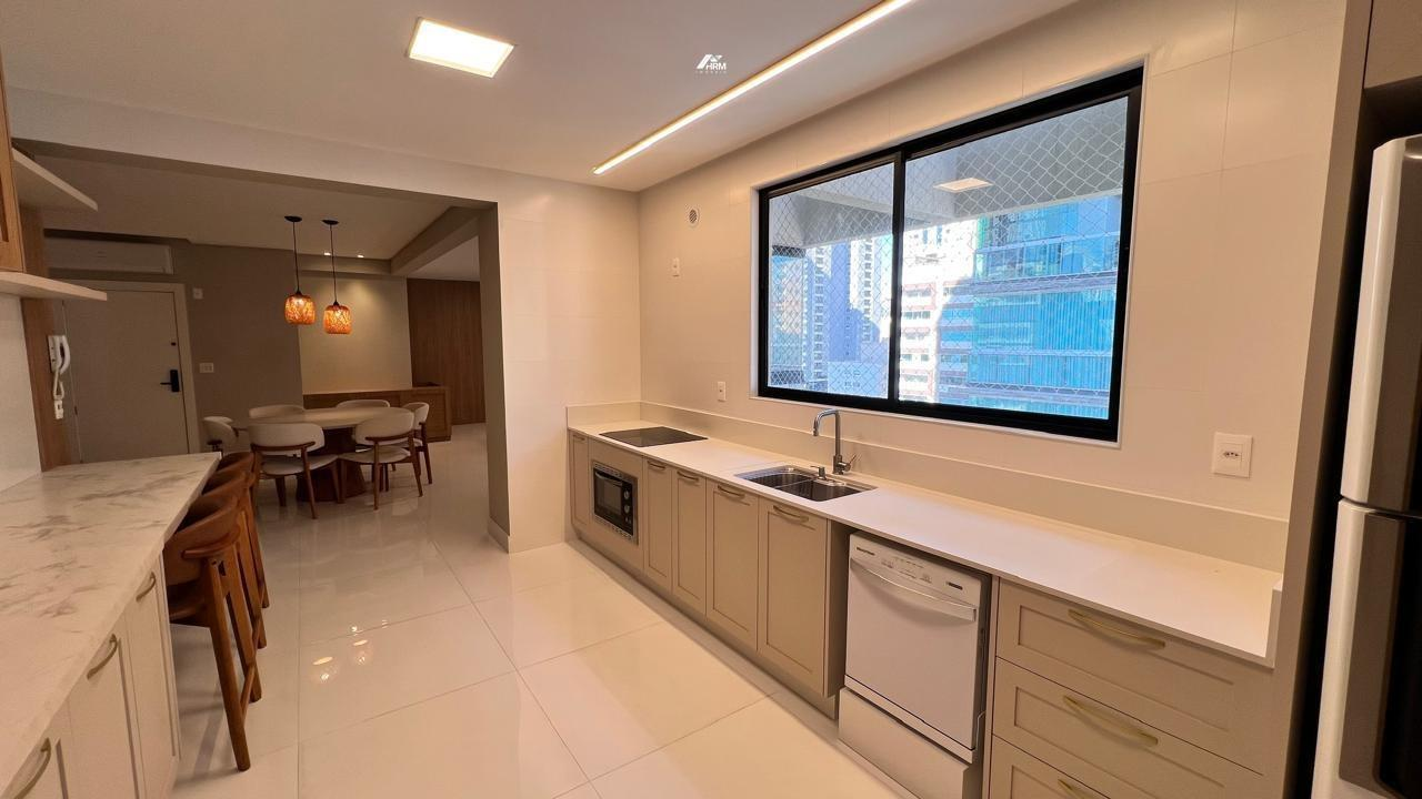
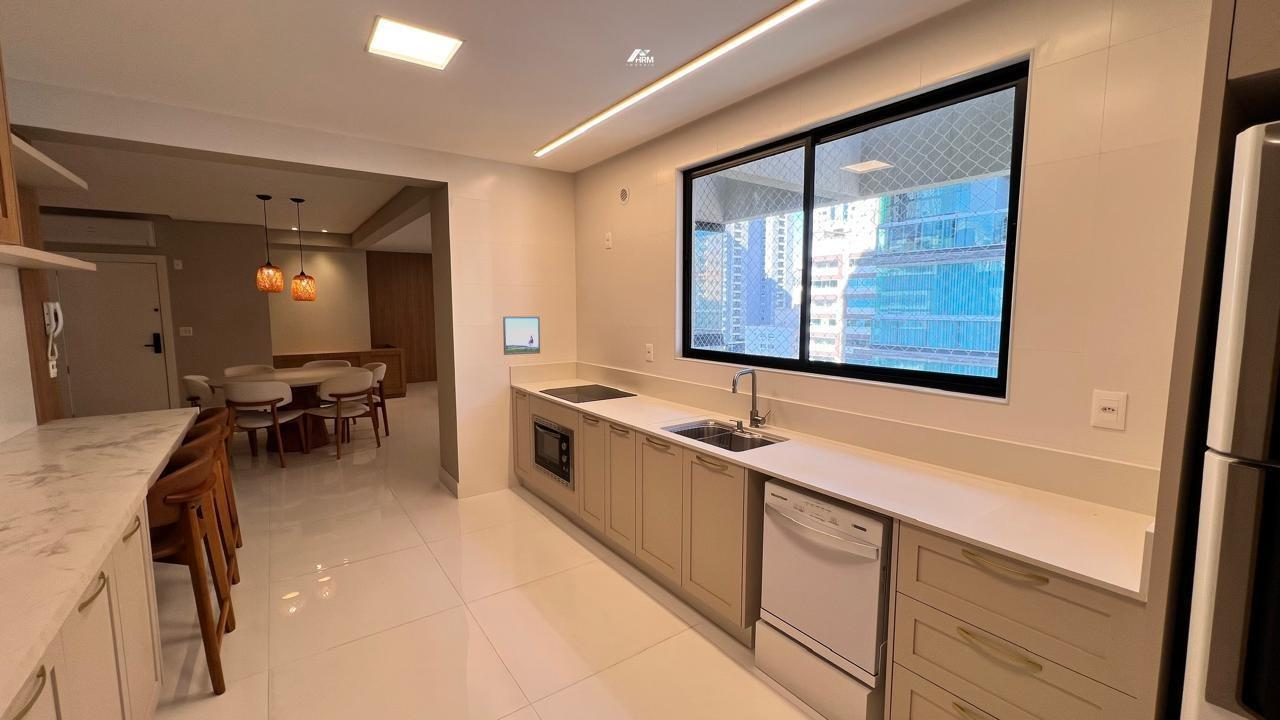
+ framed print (522, 335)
